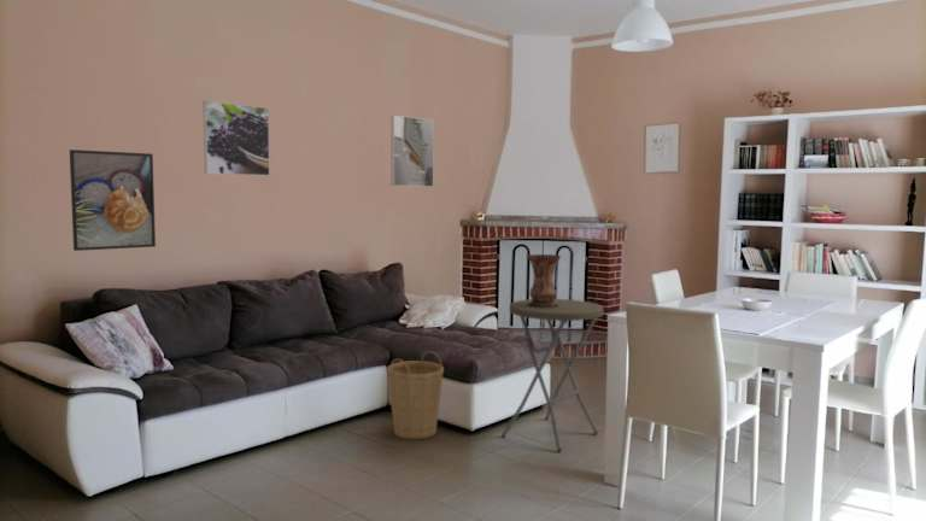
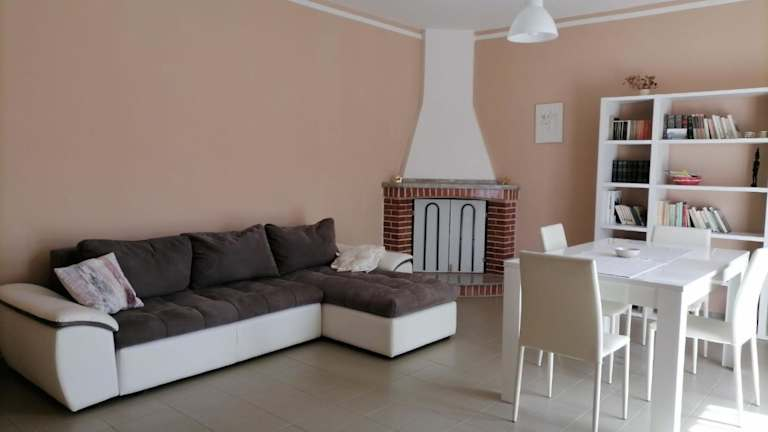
- vase (543, 280)
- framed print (238, 139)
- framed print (412, 152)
- side table (563, 374)
- basket (415, 393)
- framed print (113, 200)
